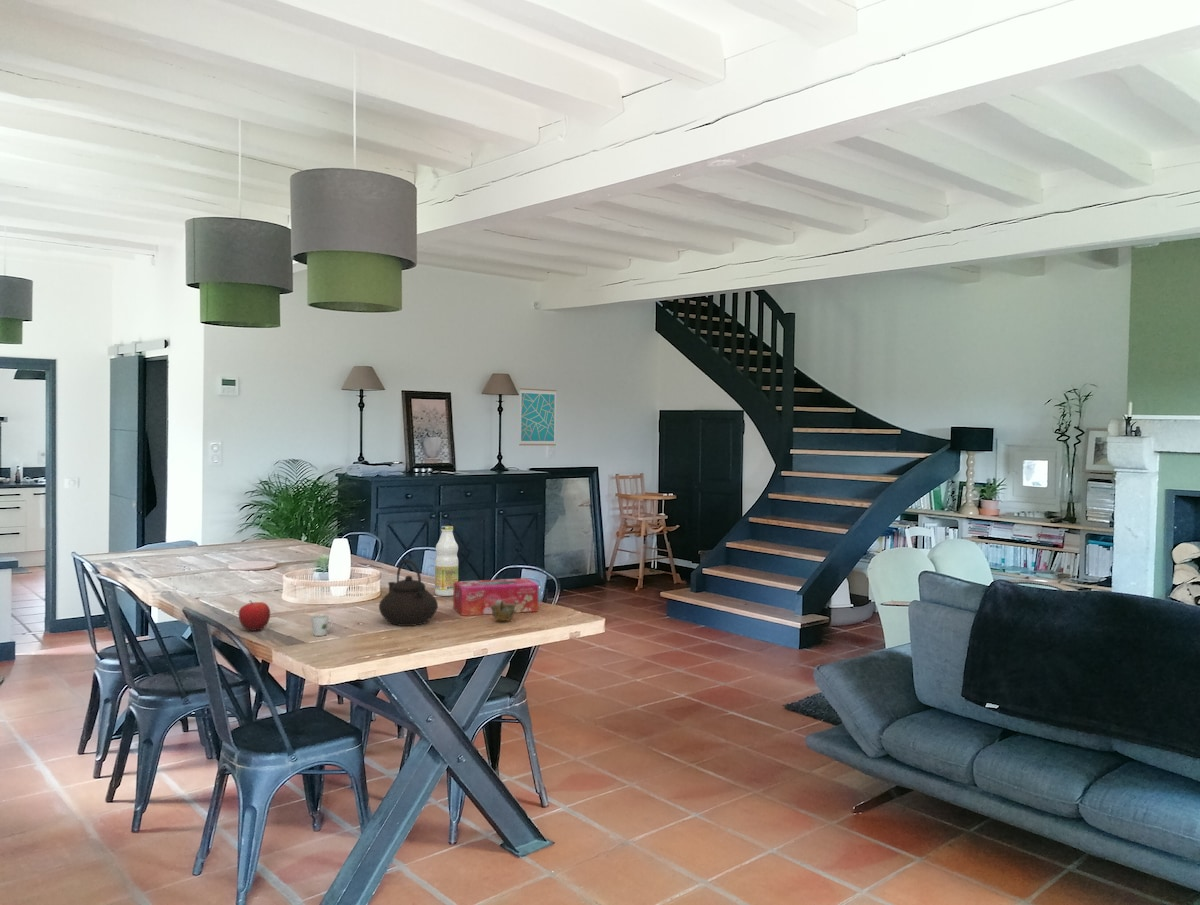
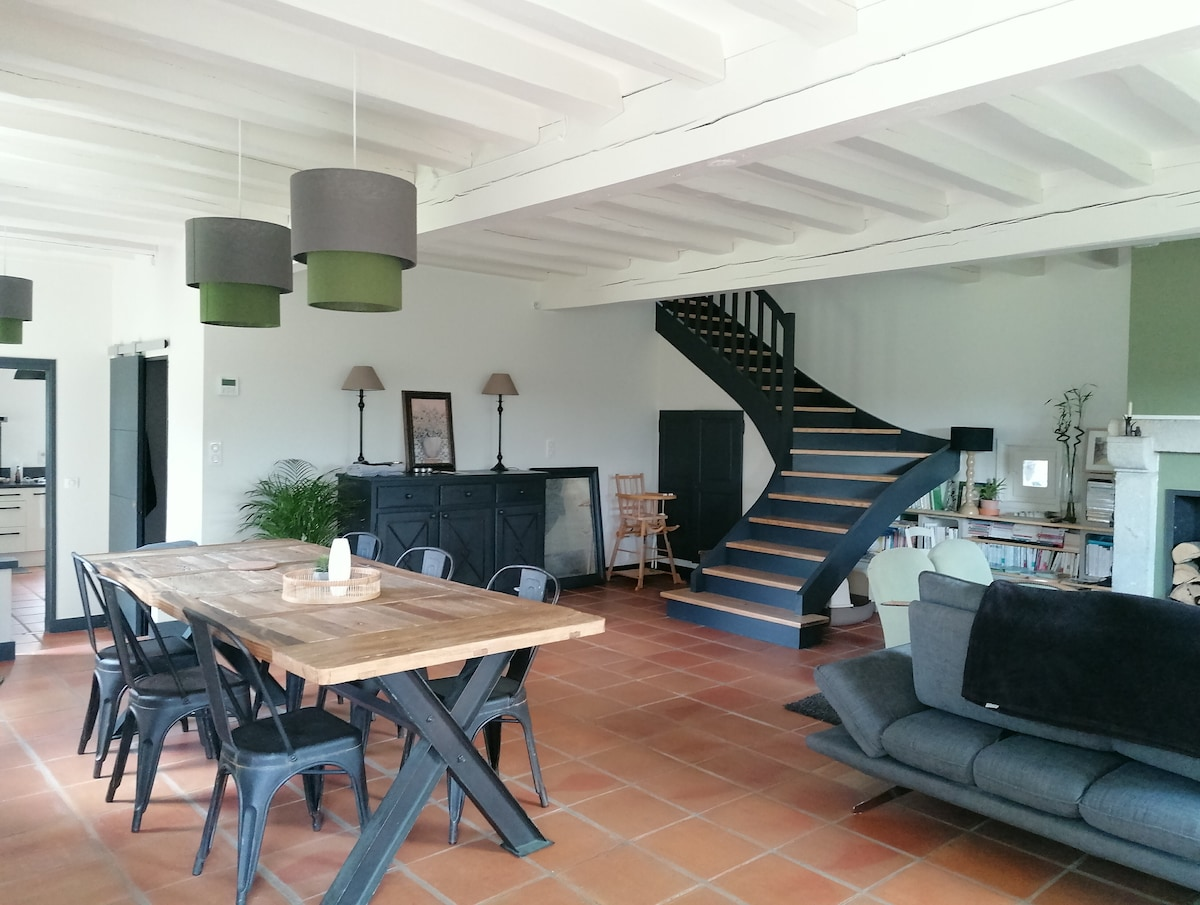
- wall art (538, 417)
- cup (501, 609)
- teapot (405, 589)
- cup (322, 619)
- tissue box (495, 596)
- bottle (446, 560)
- fruit (254, 614)
